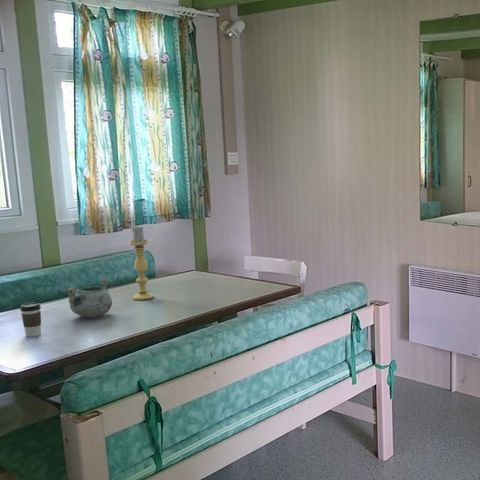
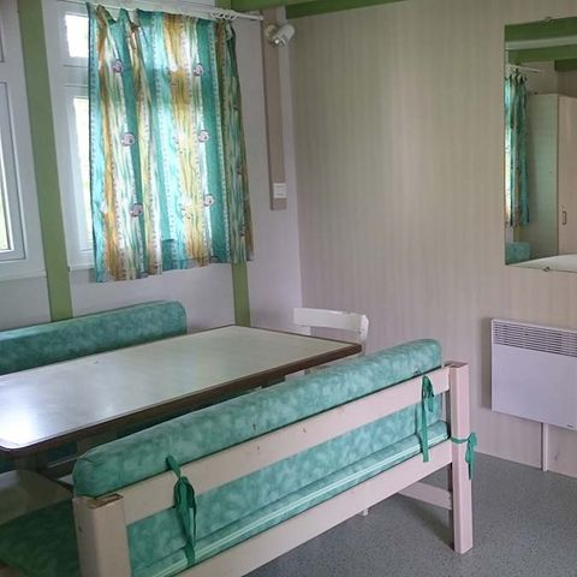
- decorative bowl (90, 299)
- candle holder (140, 261)
- coffee cup (31, 319)
